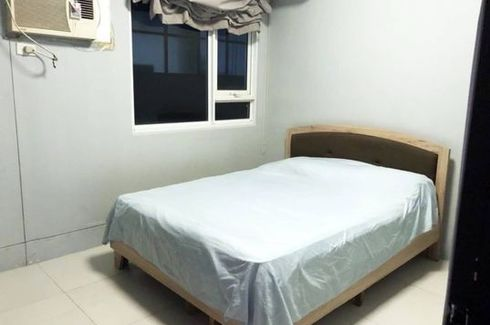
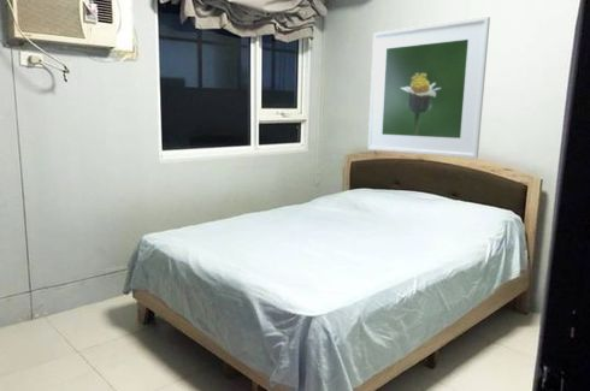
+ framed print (421, 90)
